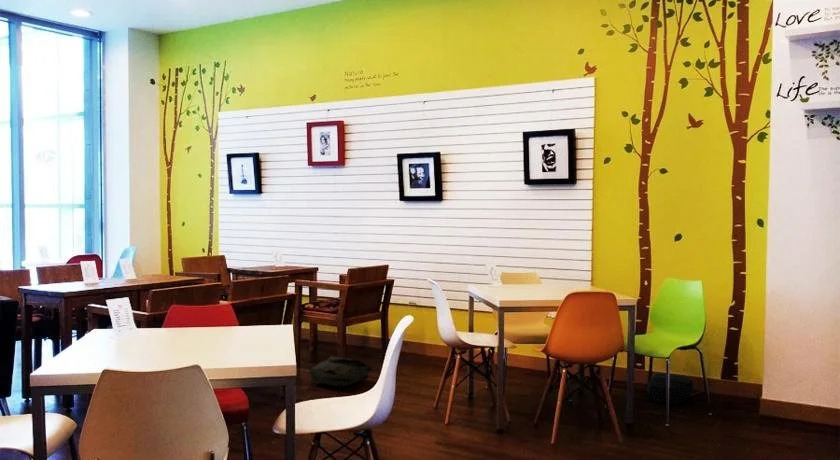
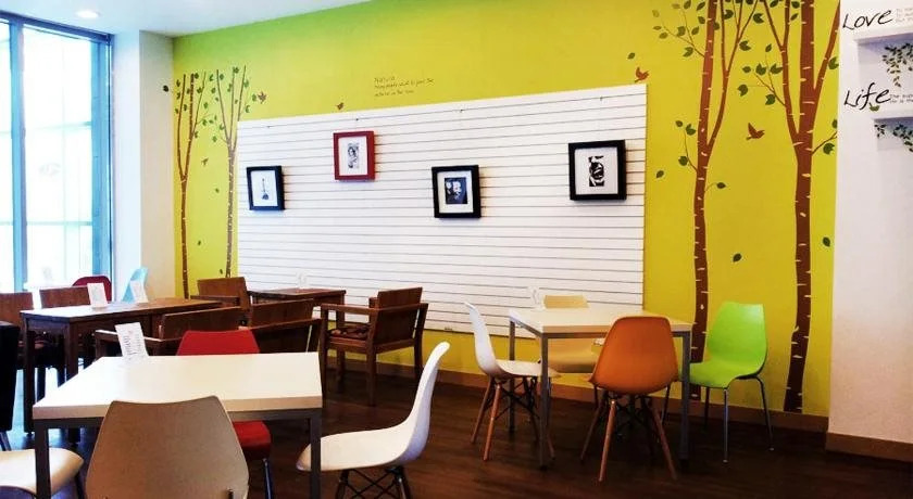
- backpack (670, 385)
- bag (337, 368)
